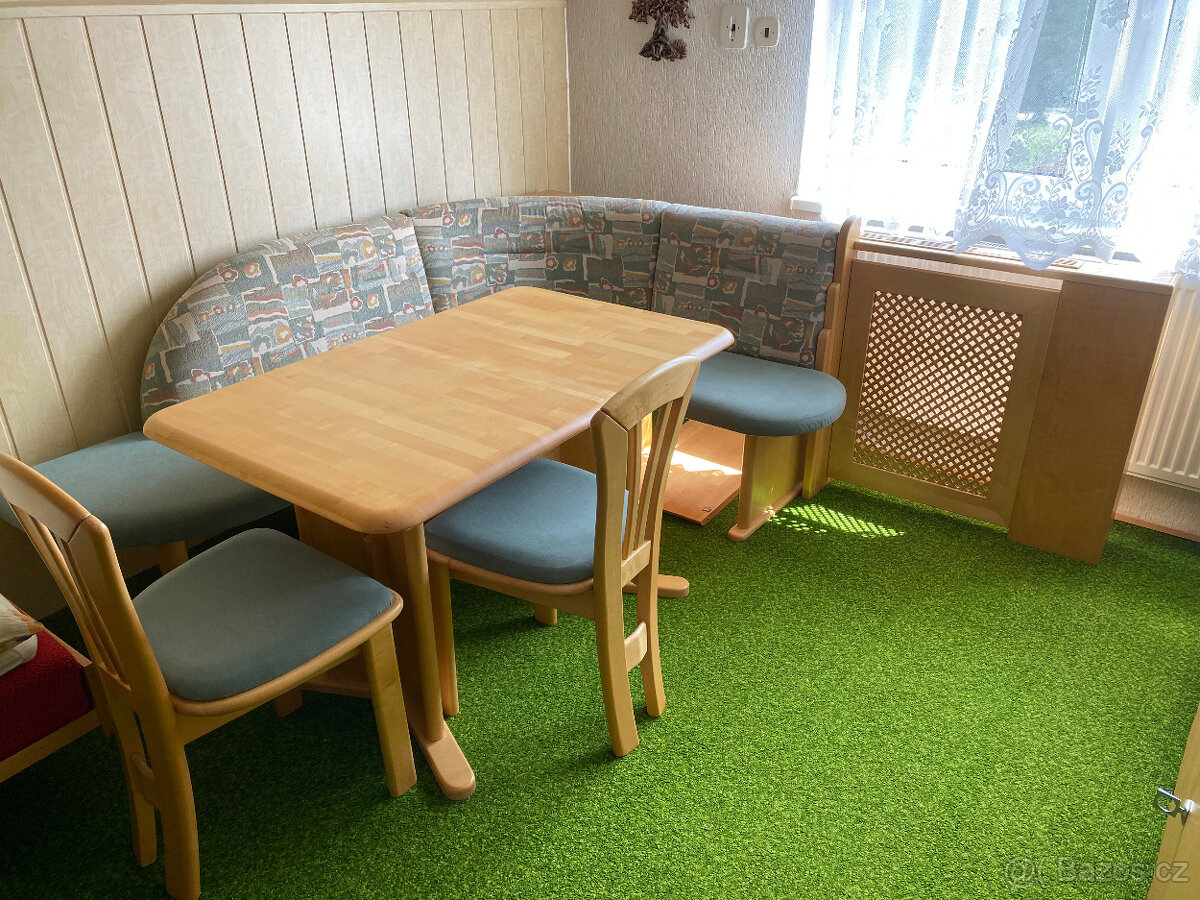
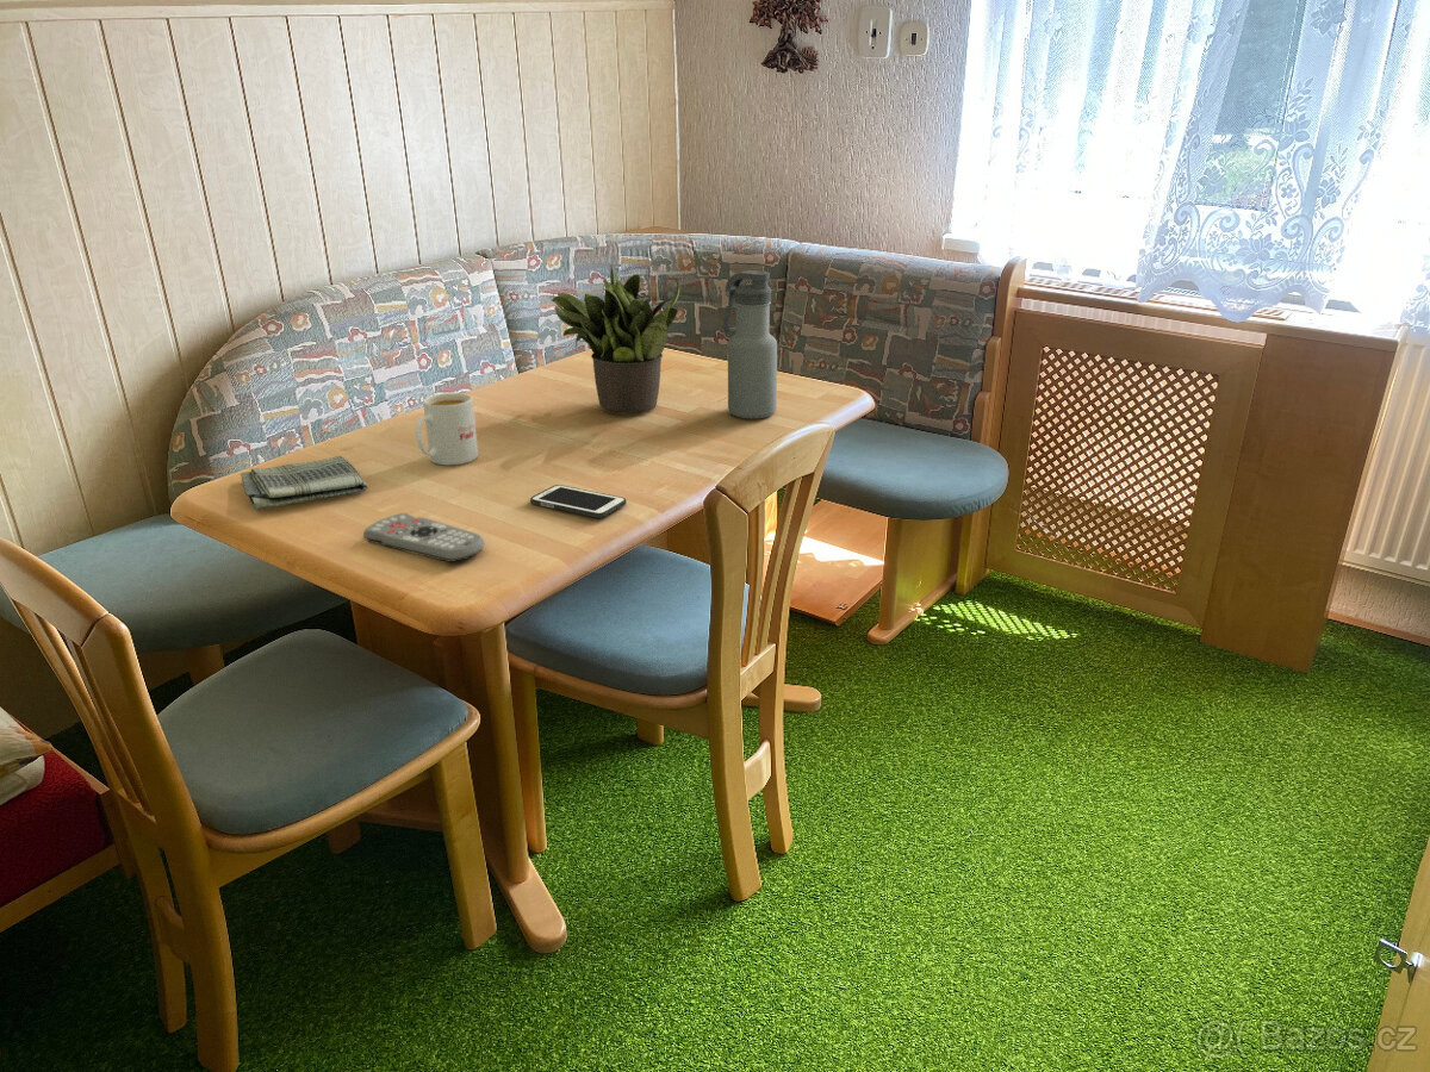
+ water bottle (751, 343)
+ remote control (425, 537)
+ potted plant (614, 334)
+ dish towel (300, 478)
+ cell phone (578, 500)
+ mug (443, 431)
